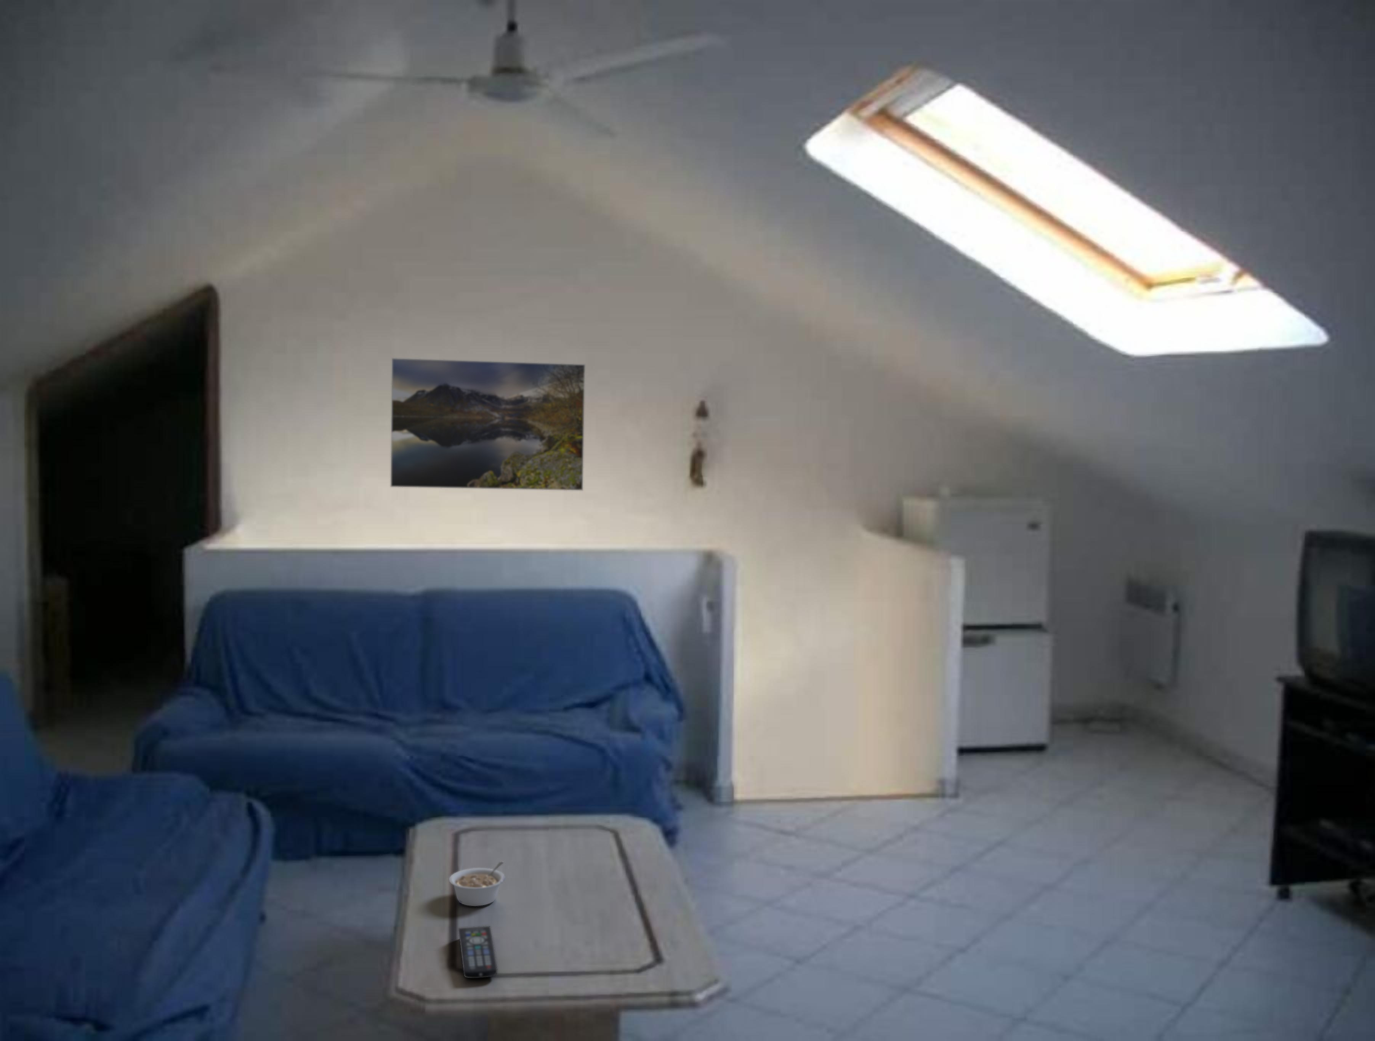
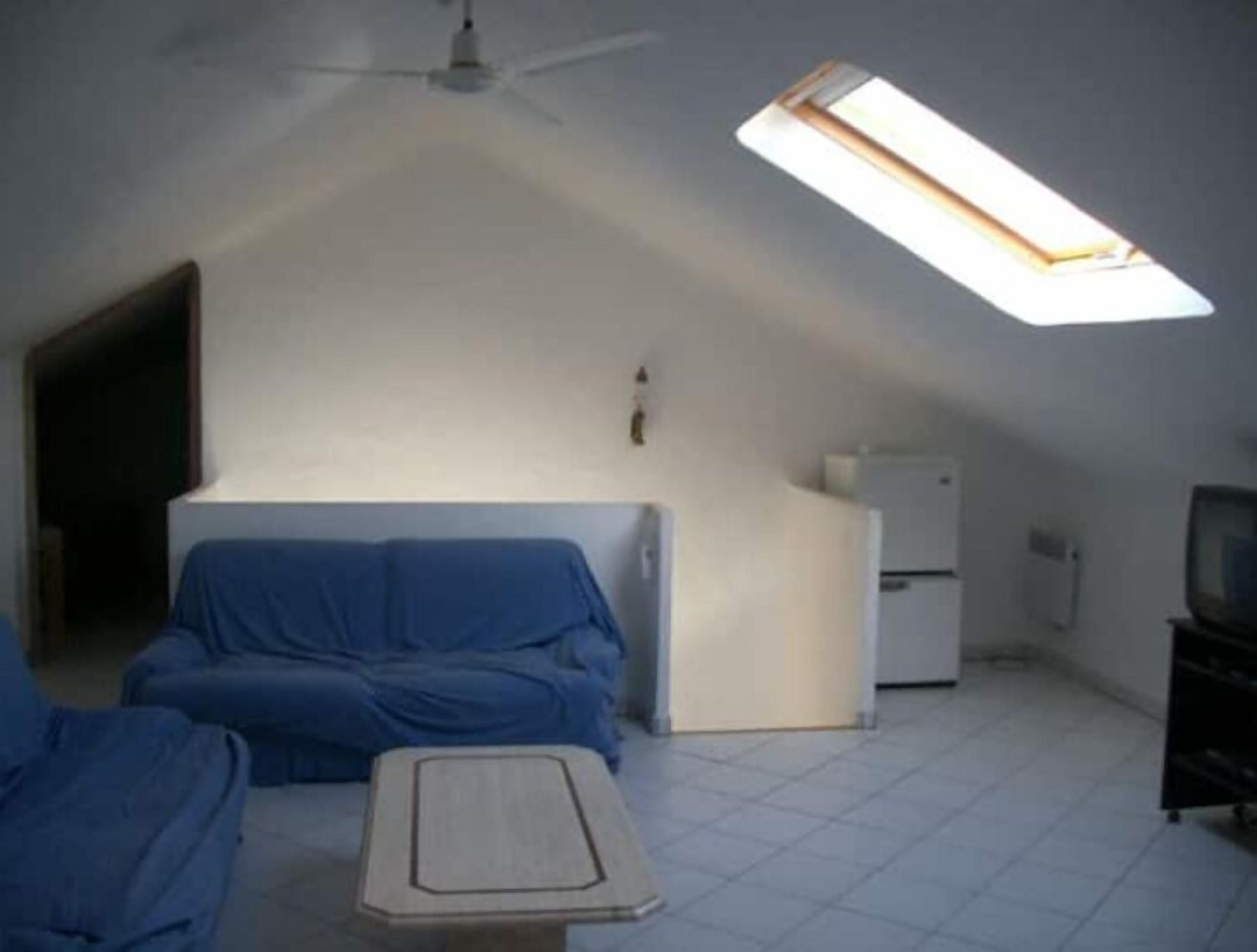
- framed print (489, 425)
- legume (477, 885)
- remote control (477, 950)
